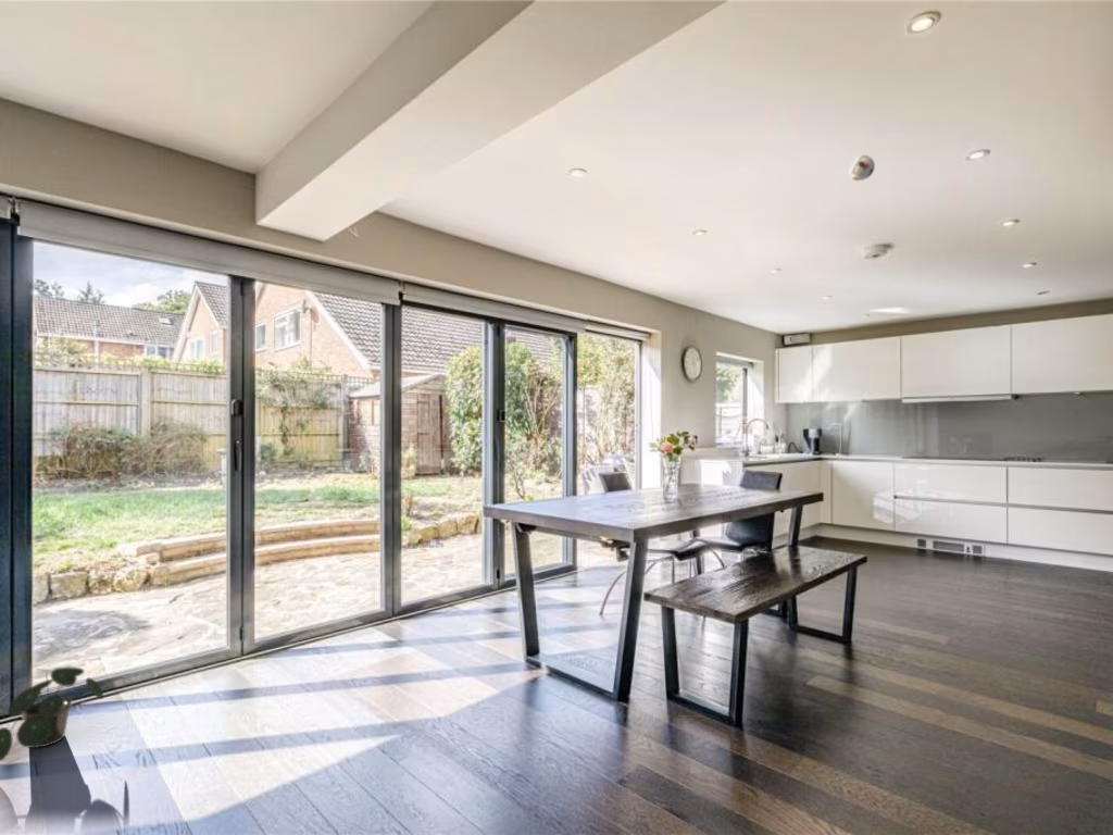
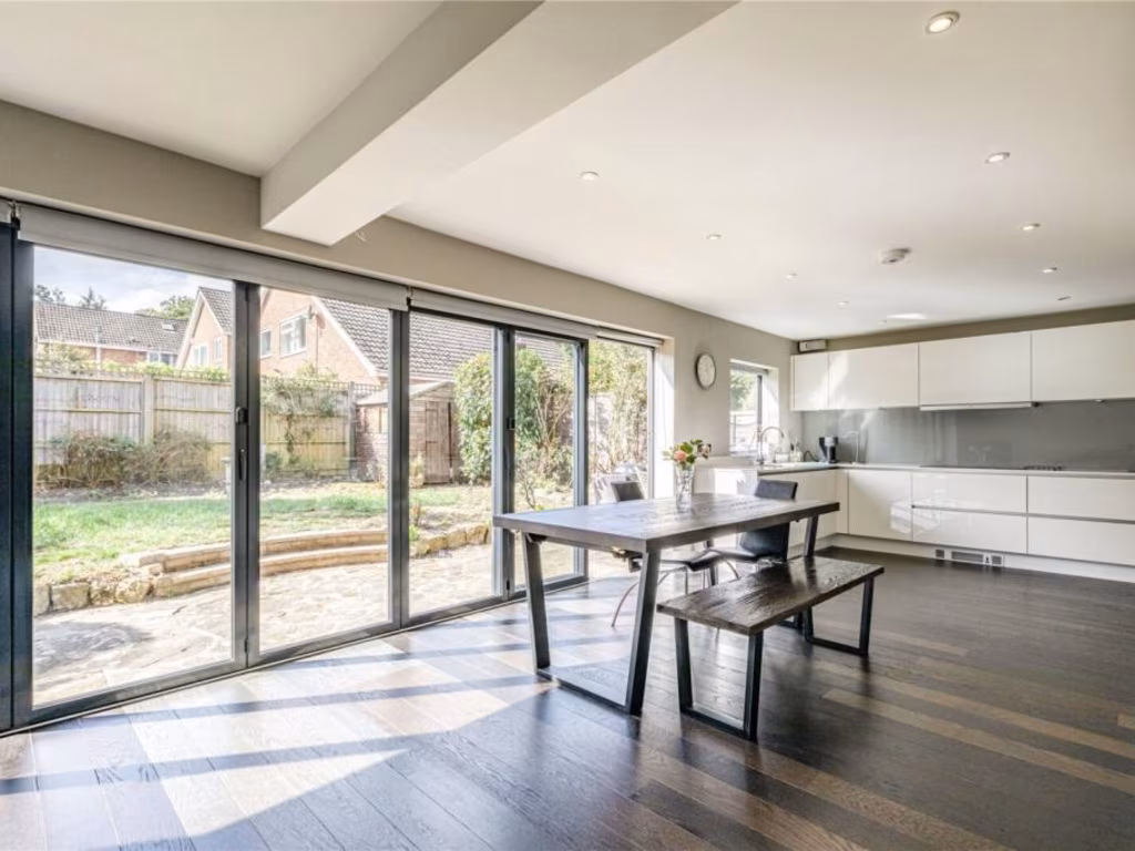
- potted plant (43, 706)
- smoke detector (861, 167)
